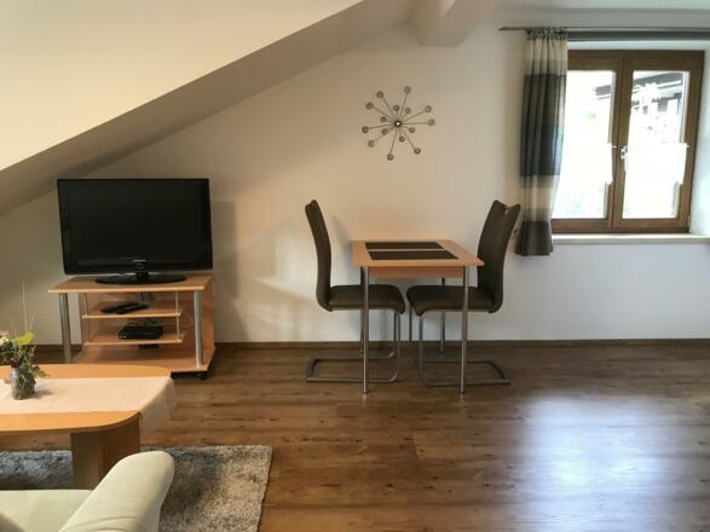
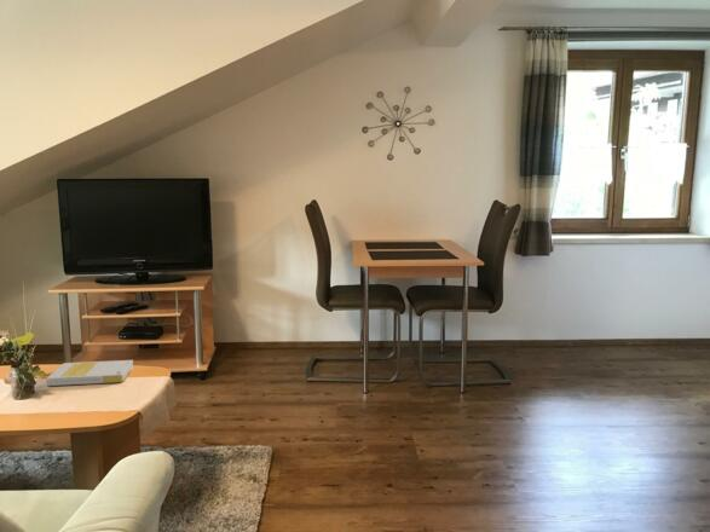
+ book (92, 371)
